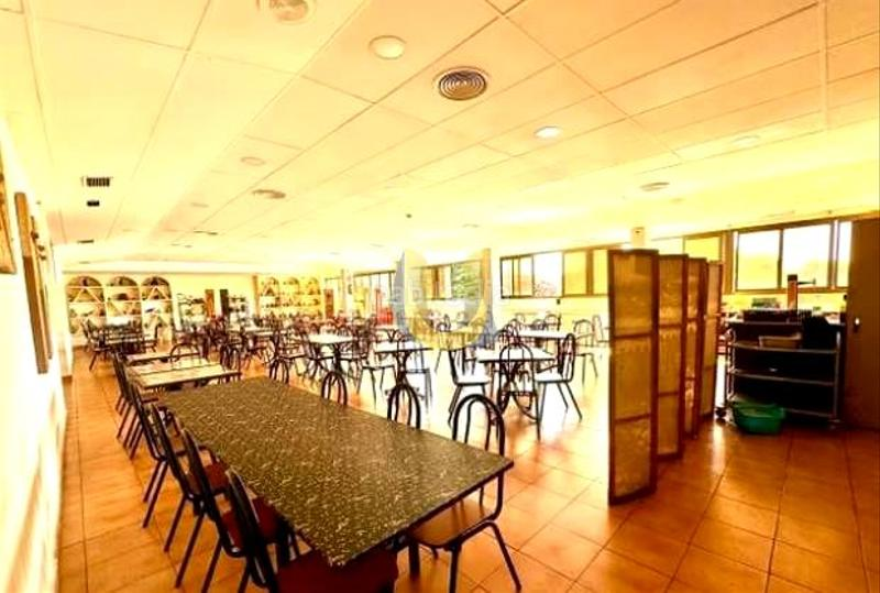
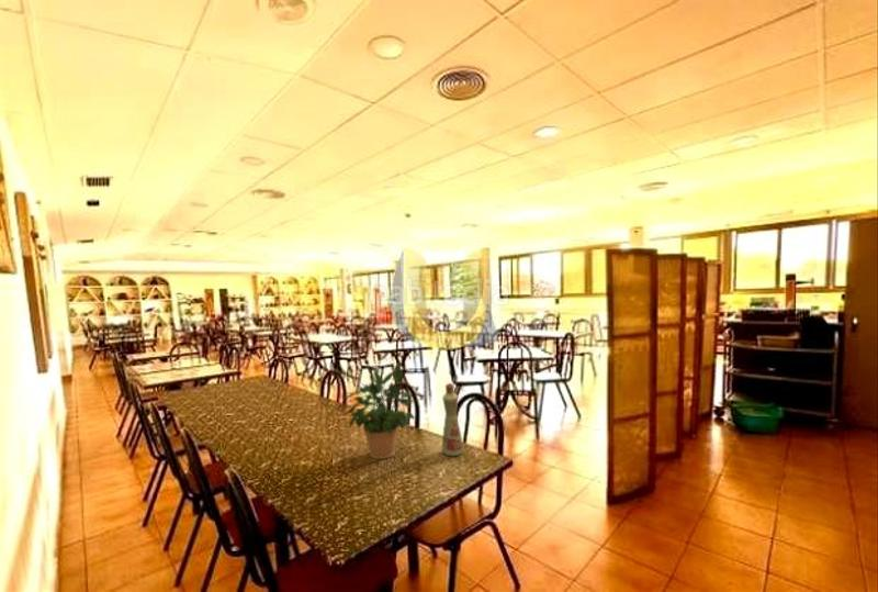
+ bottle (451, 417)
+ potted plant (373, 411)
